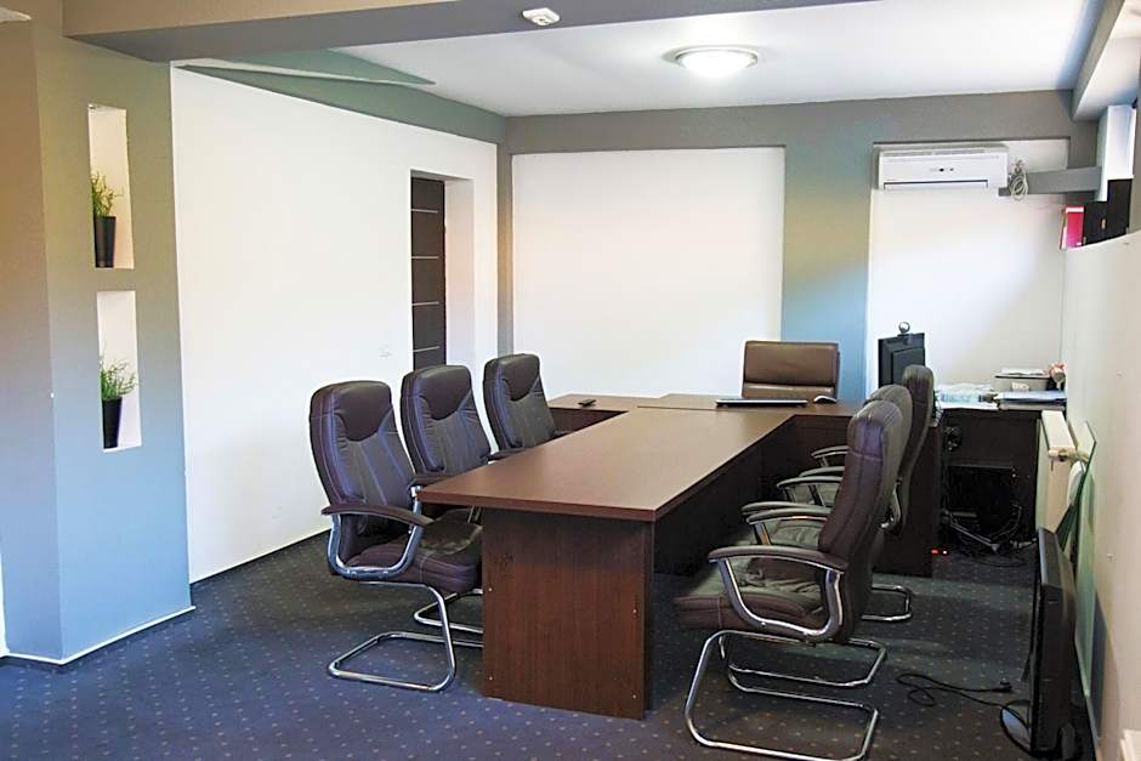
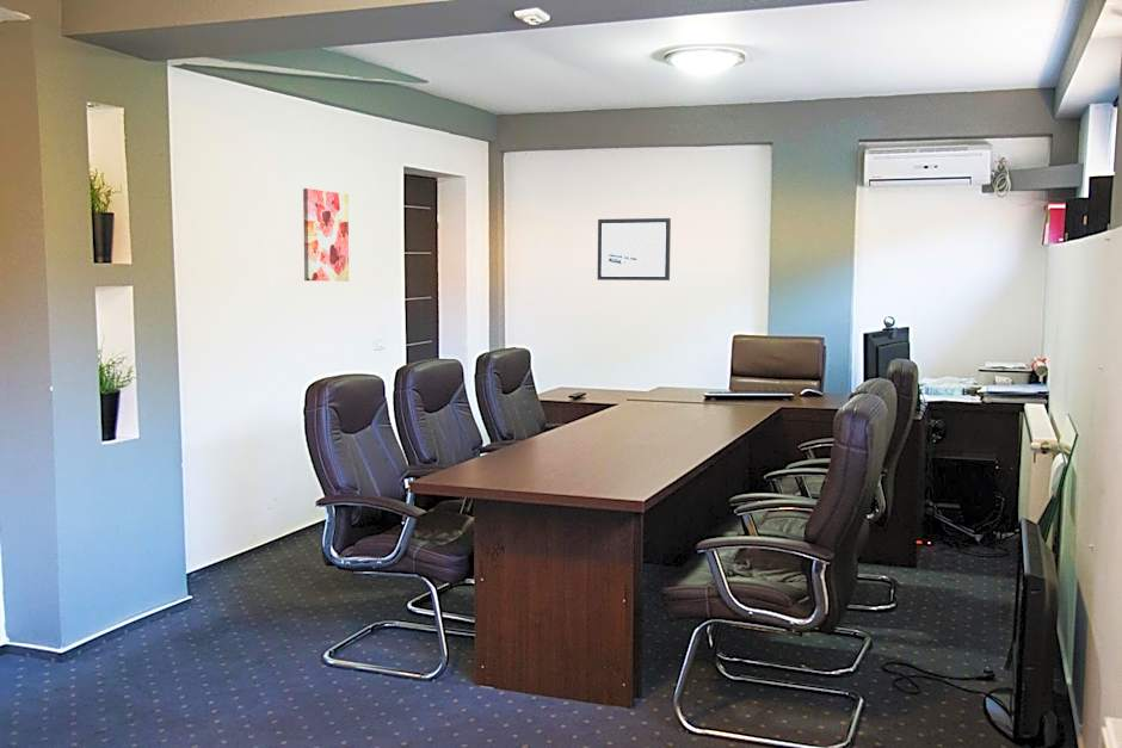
+ wall art (326, 236)
+ wall art (633, 249)
